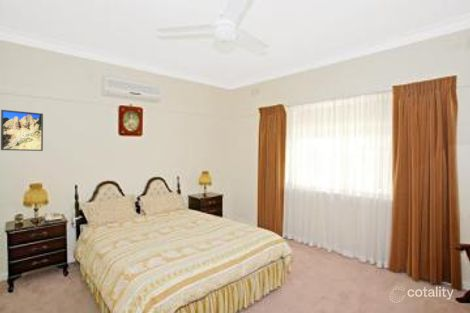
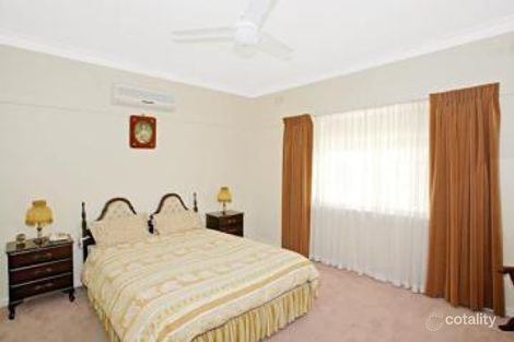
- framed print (22, 131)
